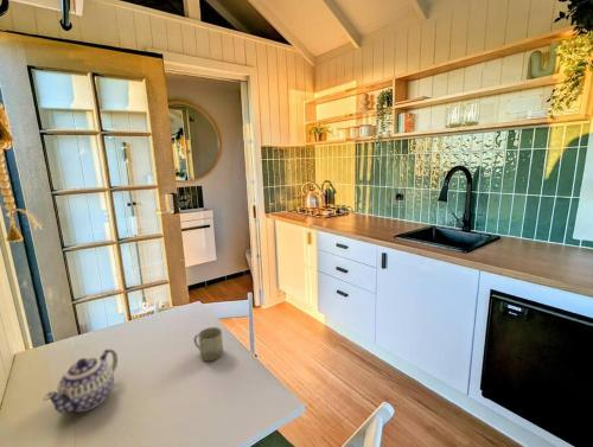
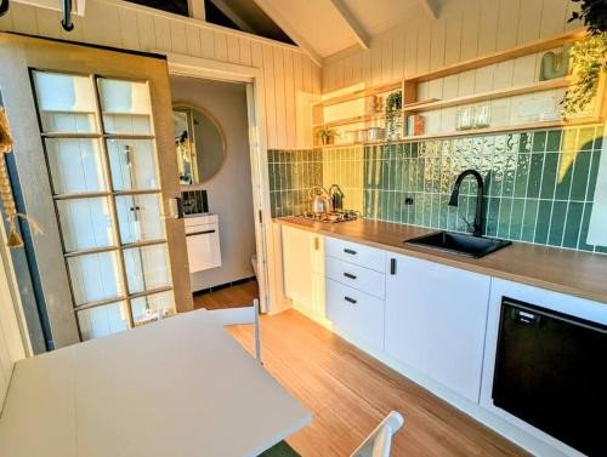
- teapot (85, 379)
- cup (206, 343)
